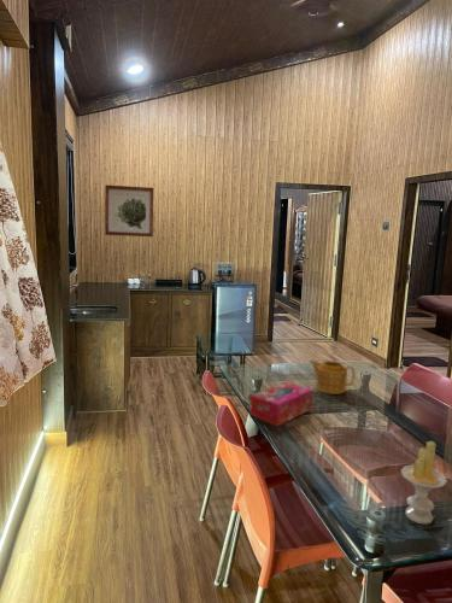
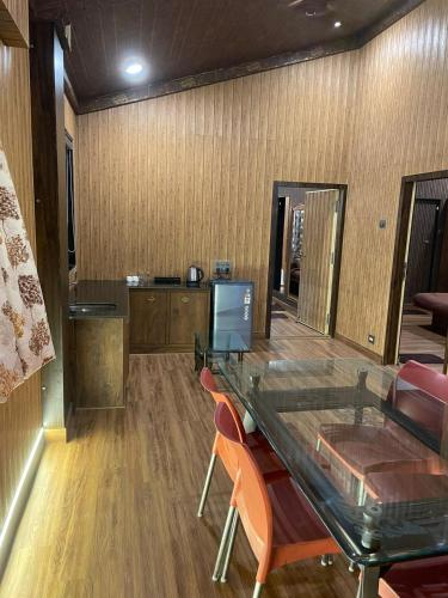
- wall art (129, 211)
- teapot (330, 375)
- candle (423, 478)
- tissue box (282, 402)
